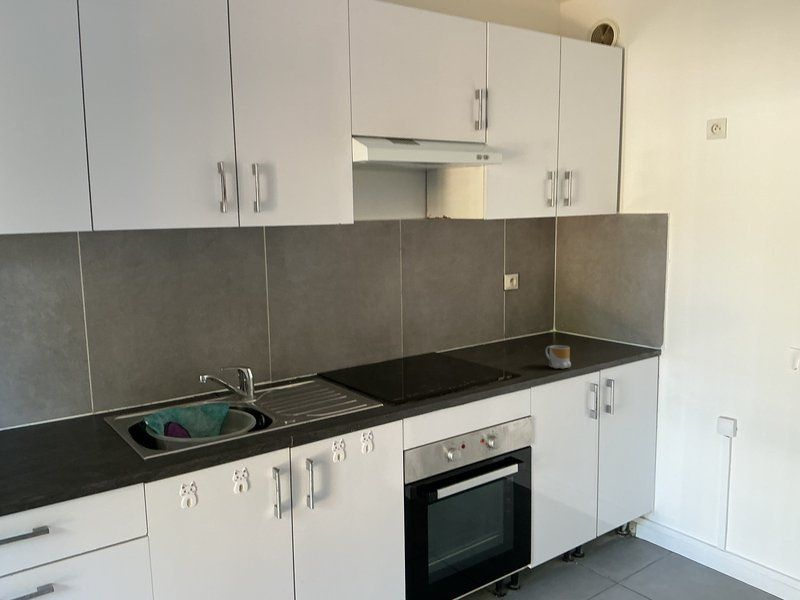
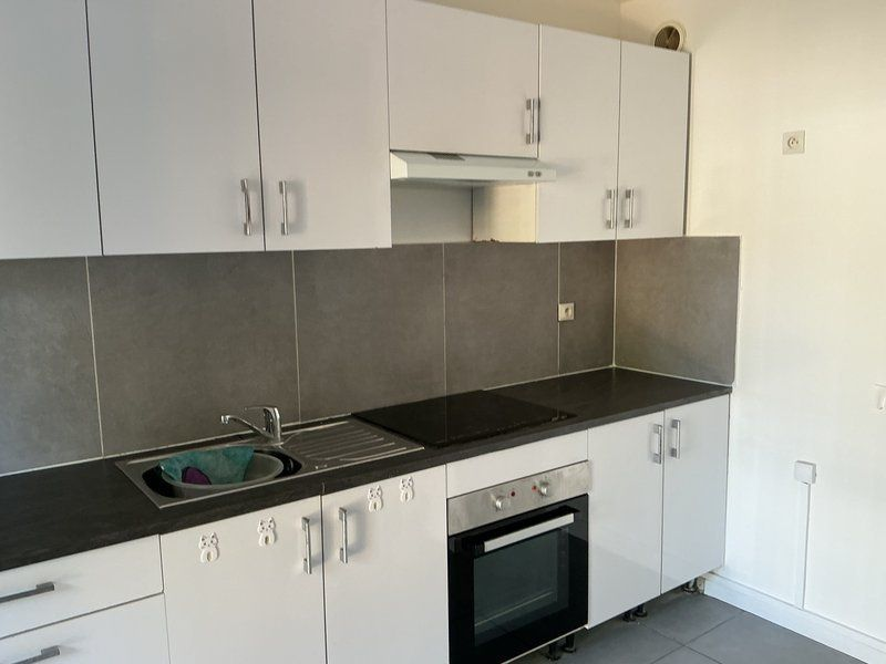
- mug (556, 356)
